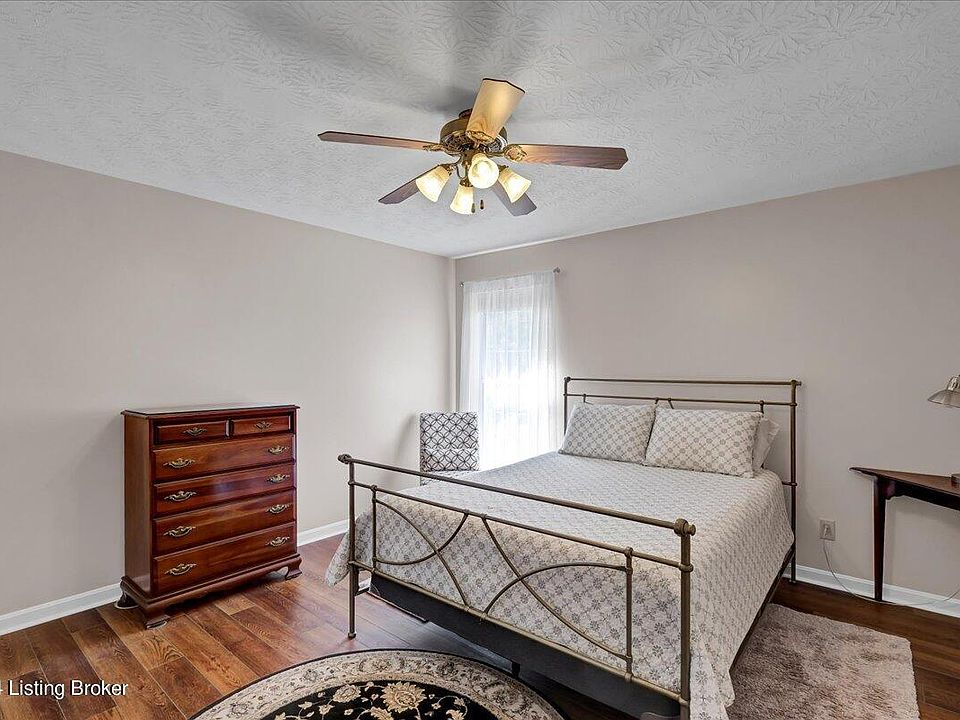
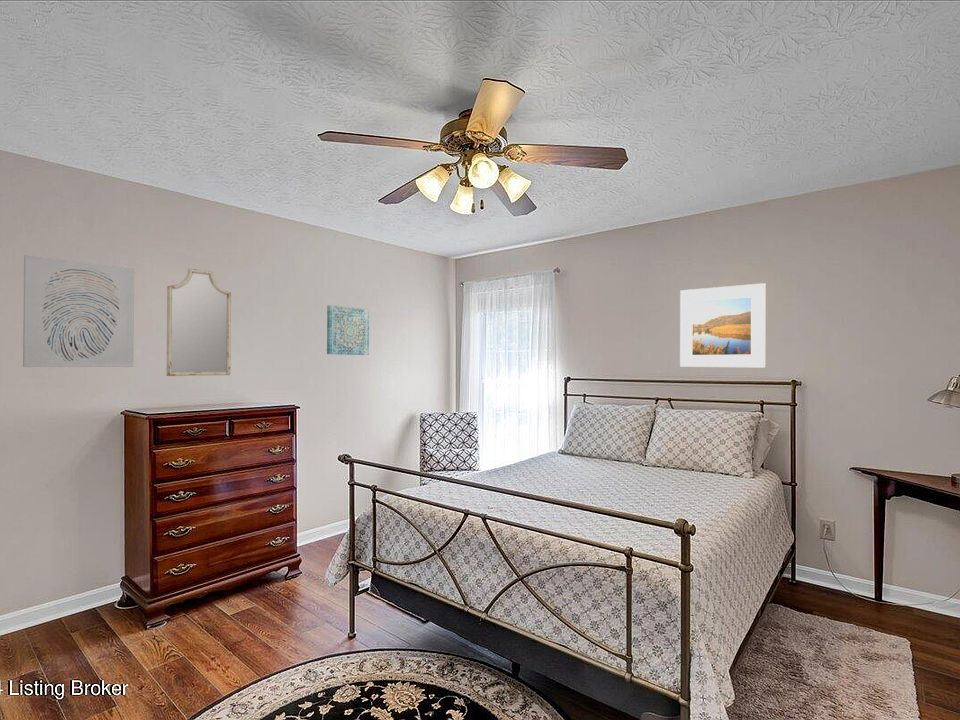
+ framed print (720, 327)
+ wall art (348, 331)
+ home mirror (200, 322)
+ wall art (82, 314)
